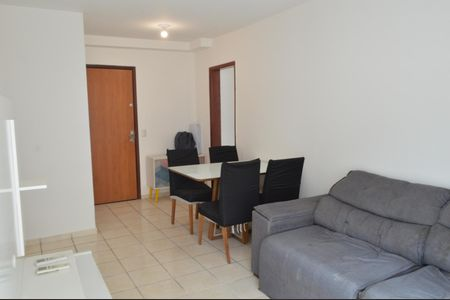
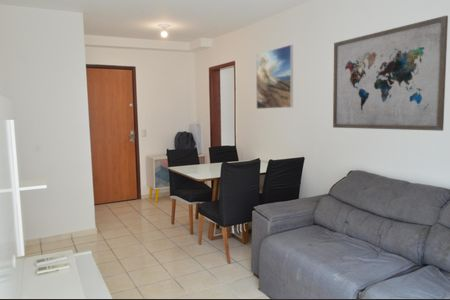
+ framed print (273, 79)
+ wall art (381, 80)
